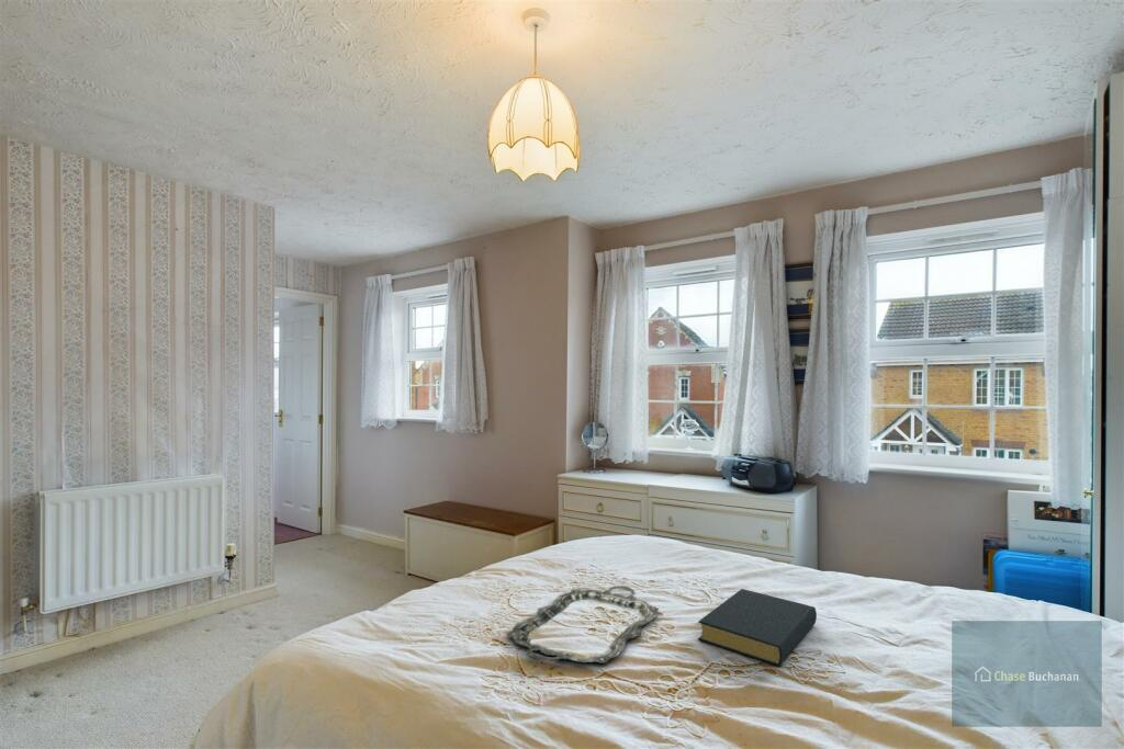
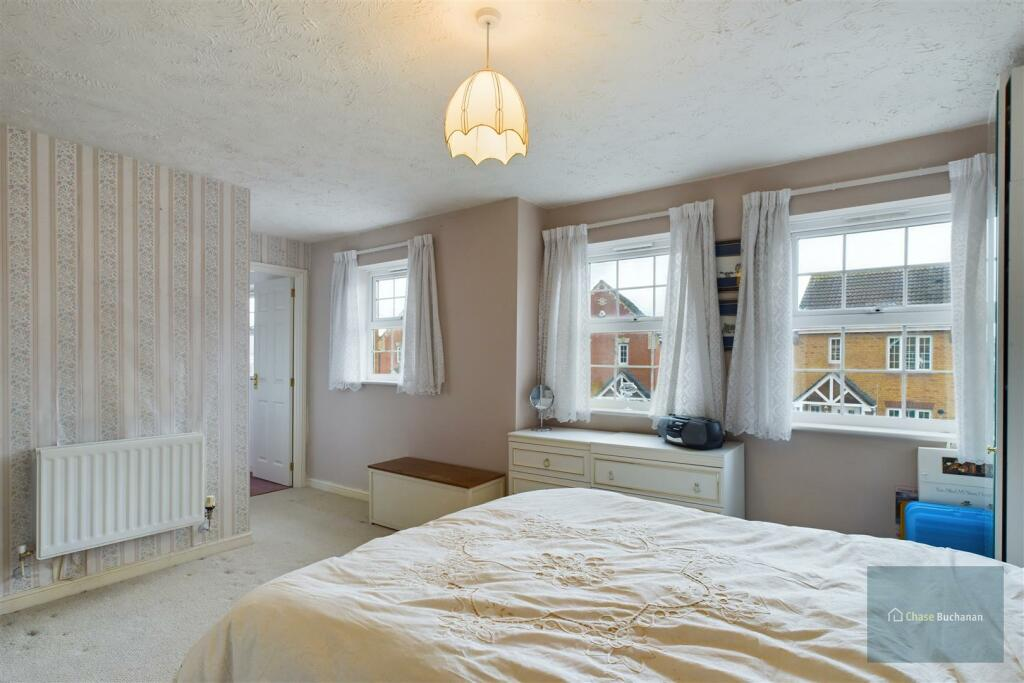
- serving tray (586, 599)
- hardback book (758, 623)
